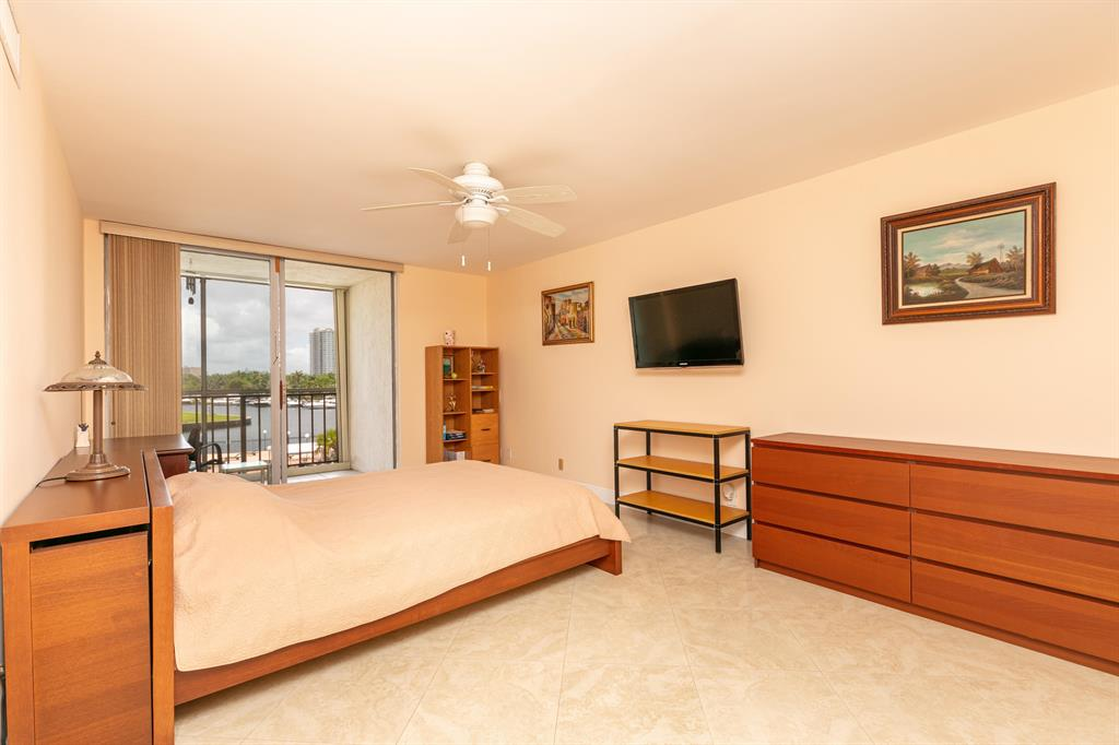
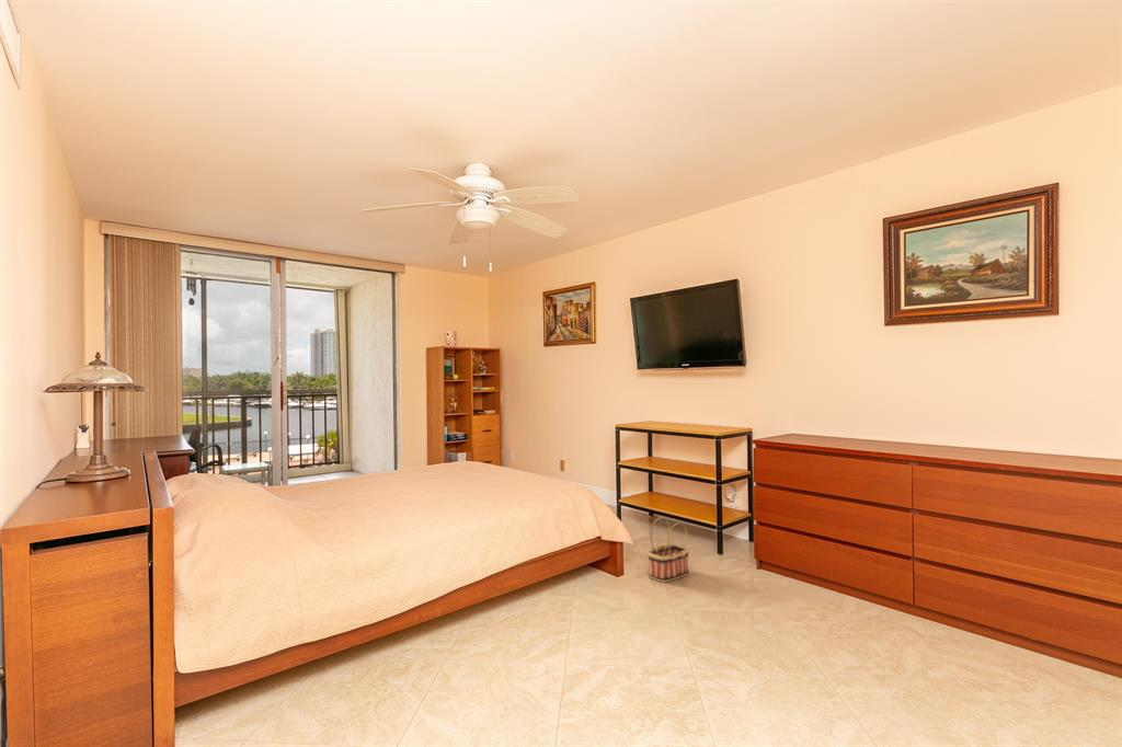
+ basket (668, 548)
